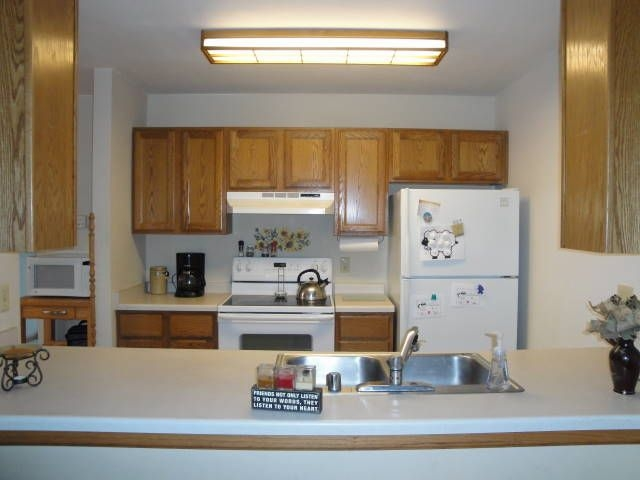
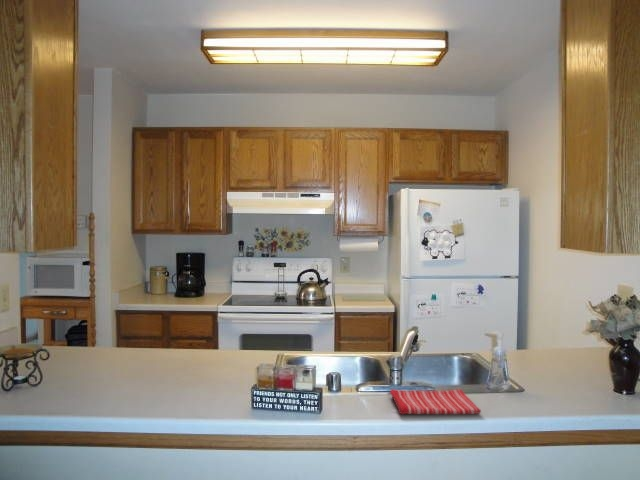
+ dish towel (432, 401)
